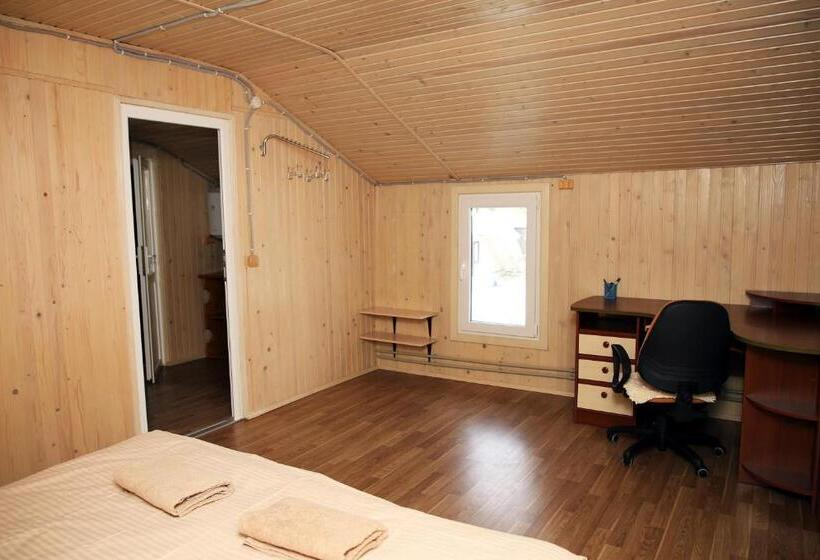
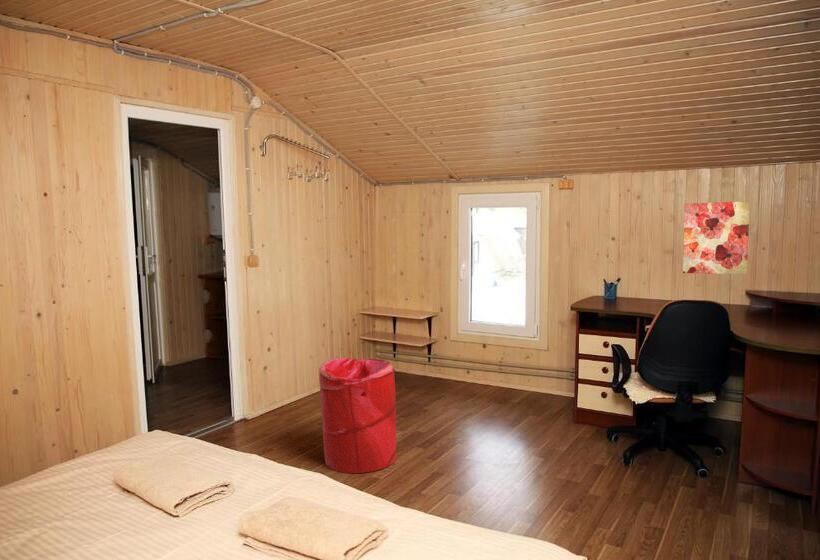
+ laundry hamper (358, 411)
+ wall art (715, 238)
